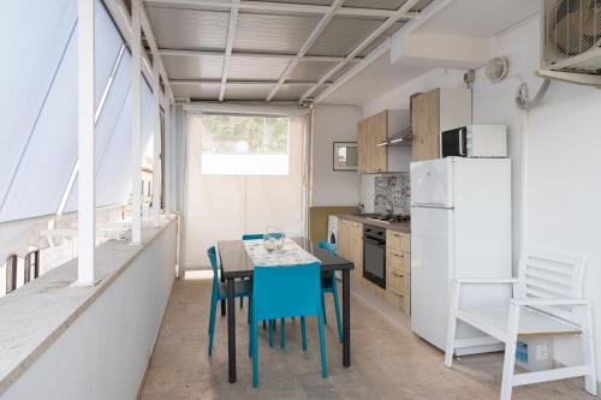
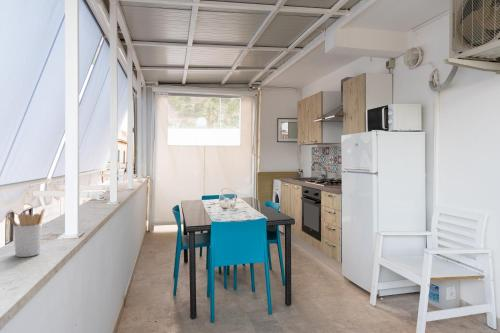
+ utensil holder (28, 232)
